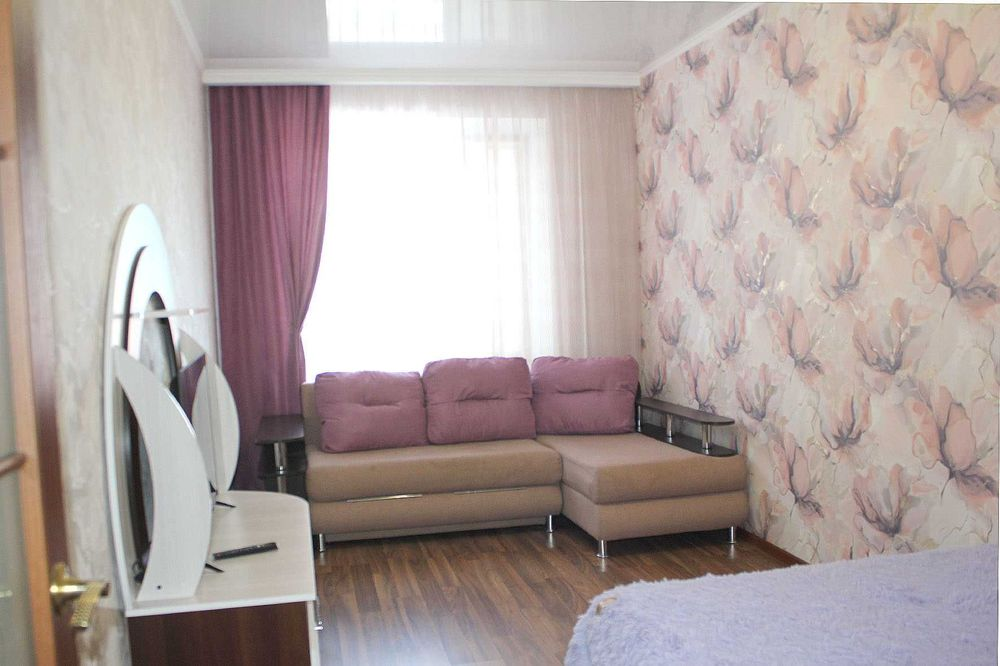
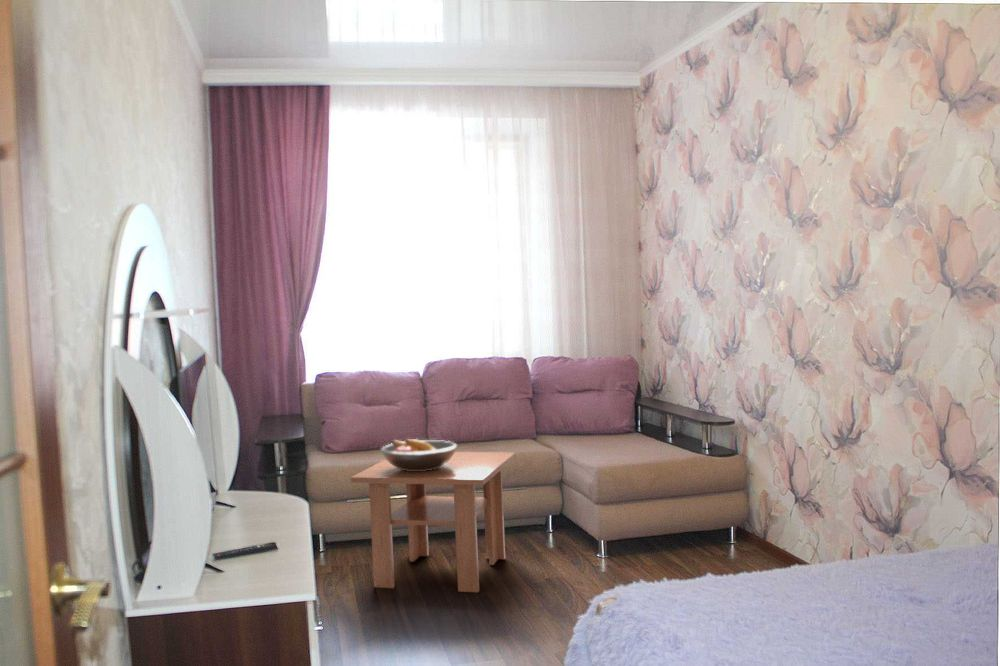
+ coffee table (440, 518)
+ fruit bowl (419, 454)
